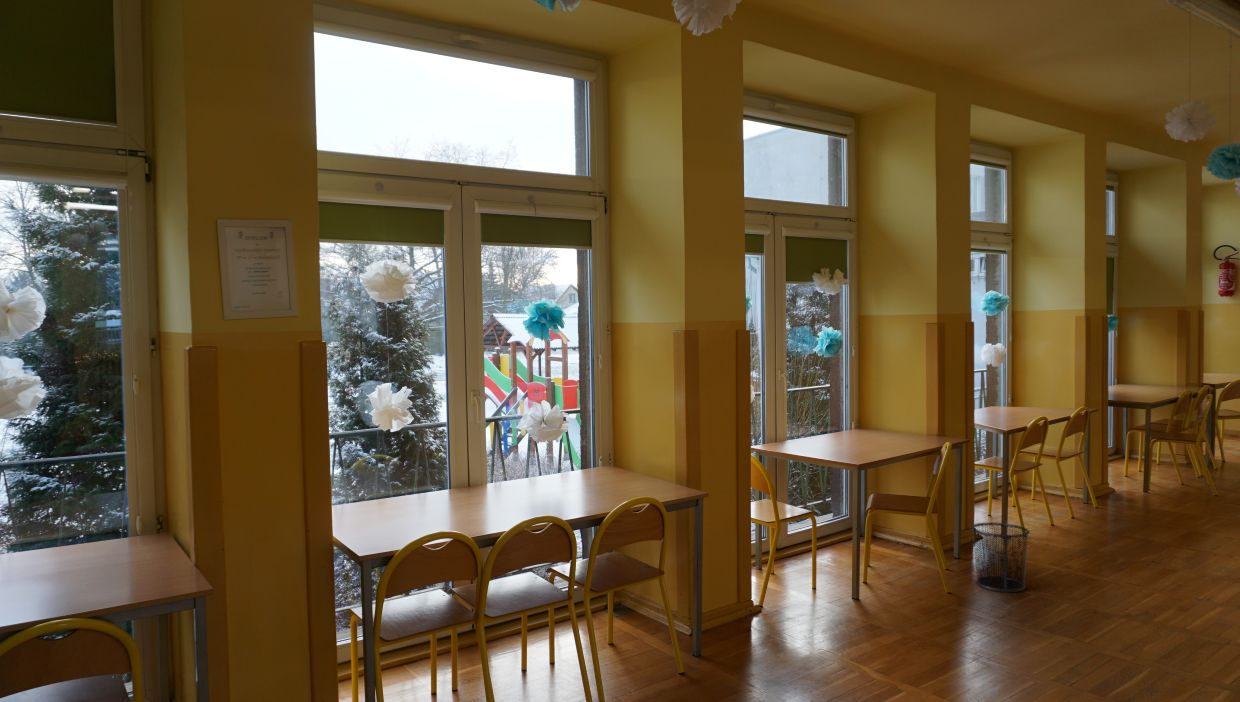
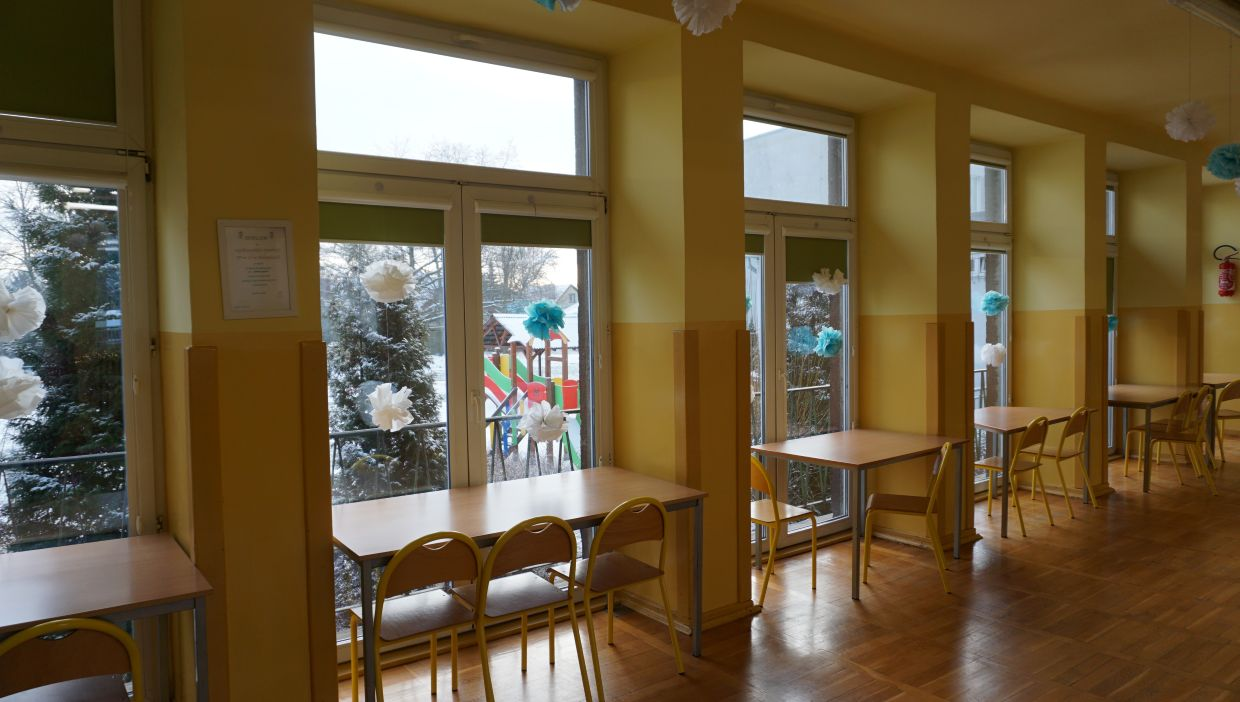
- waste bin (999, 556)
